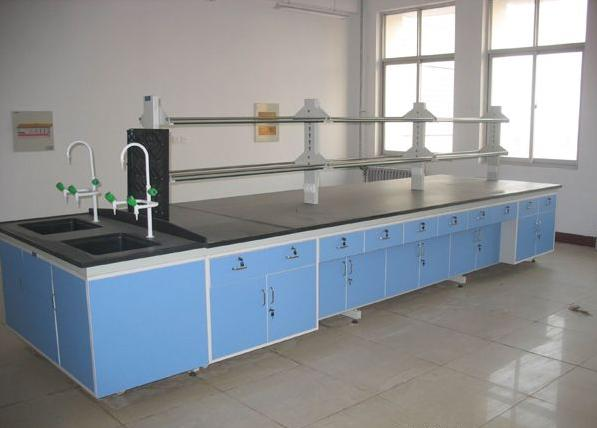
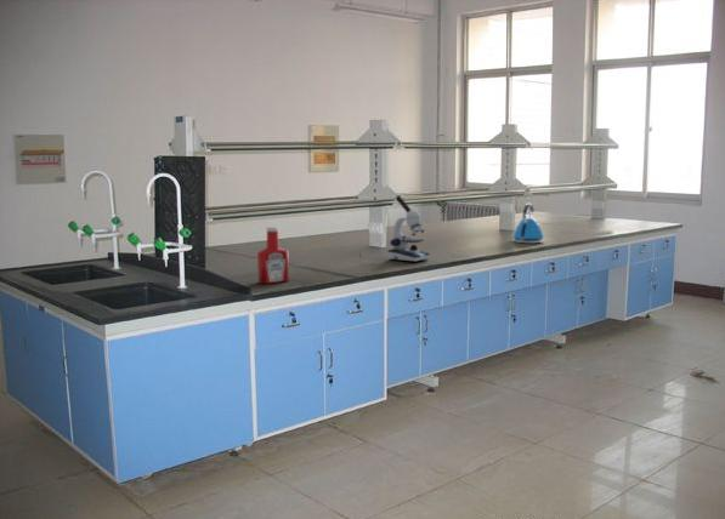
+ microscope (409, 226)
+ kettle (527, 222)
+ soap bottle (272, 253)
